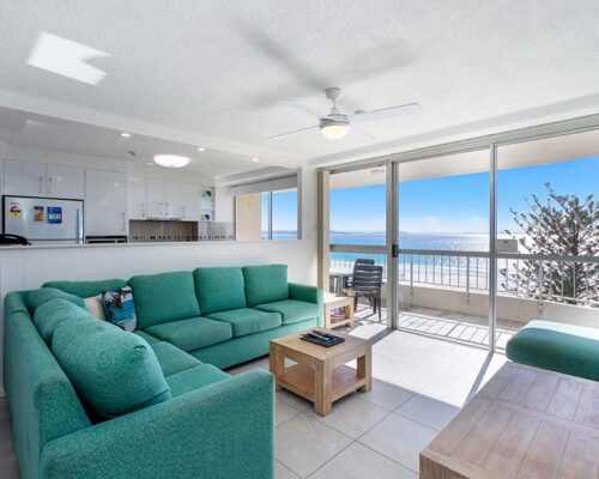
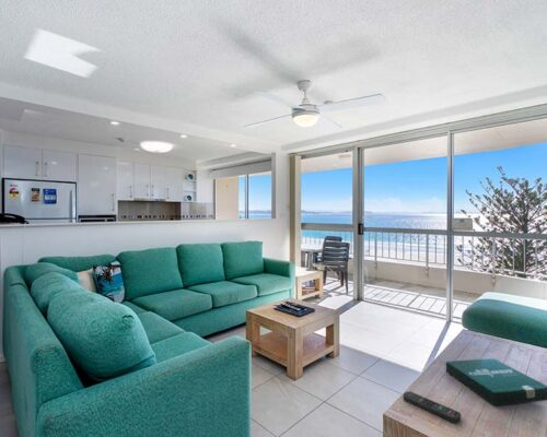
+ remote control (430, 405)
+ pizza box (493, 379)
